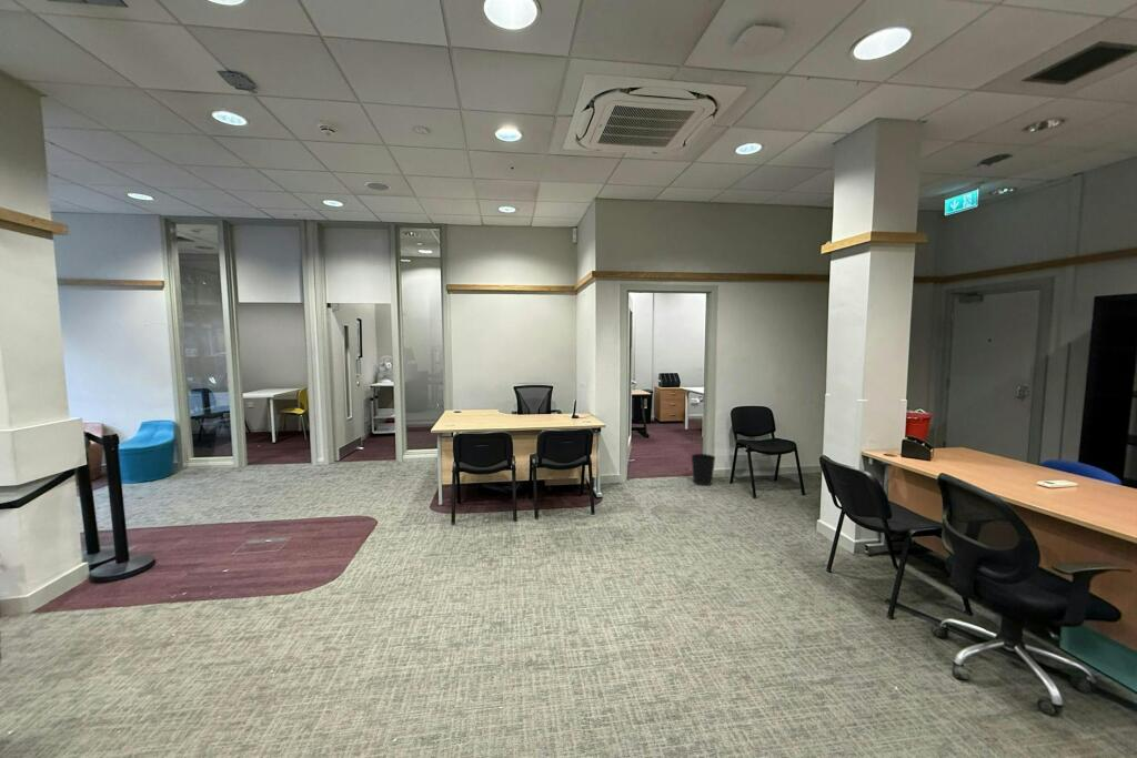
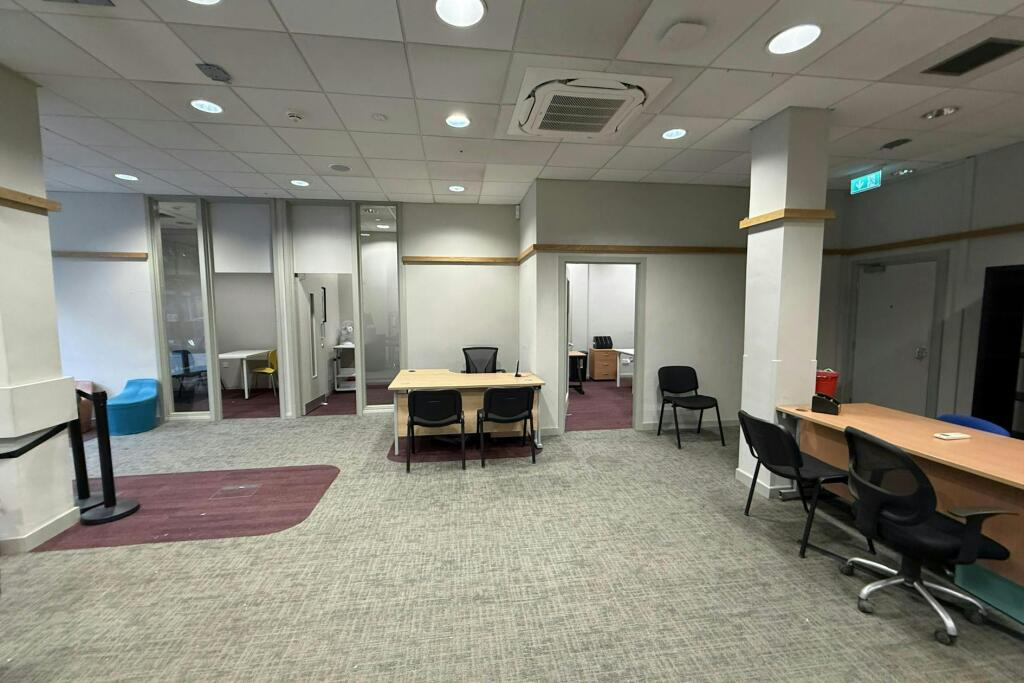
- wastebasket (703, 469)
